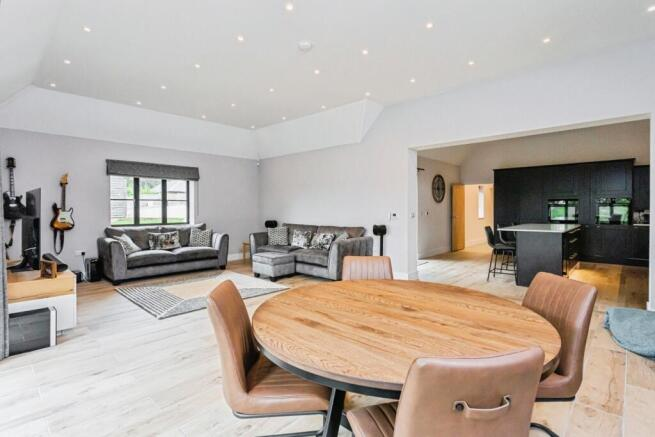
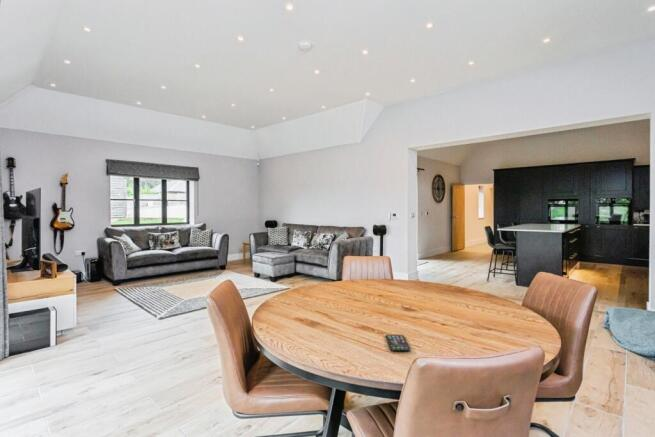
+ smartphone (397, 342)
